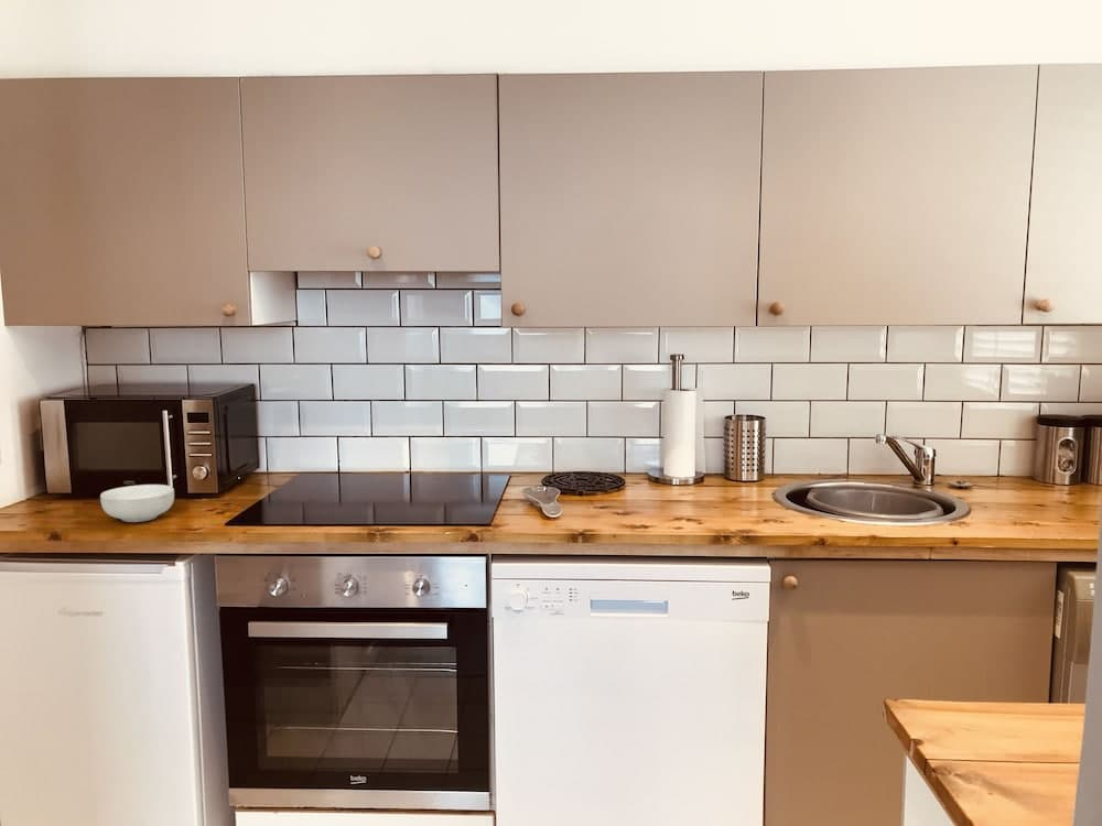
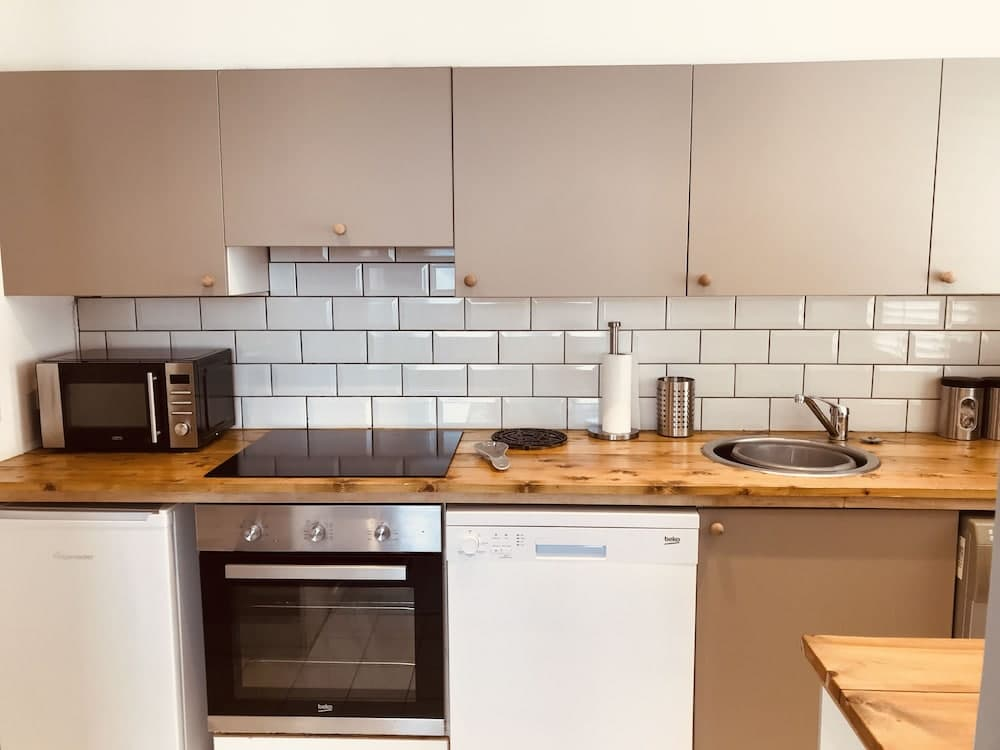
- cereal bowl (138, 504)
